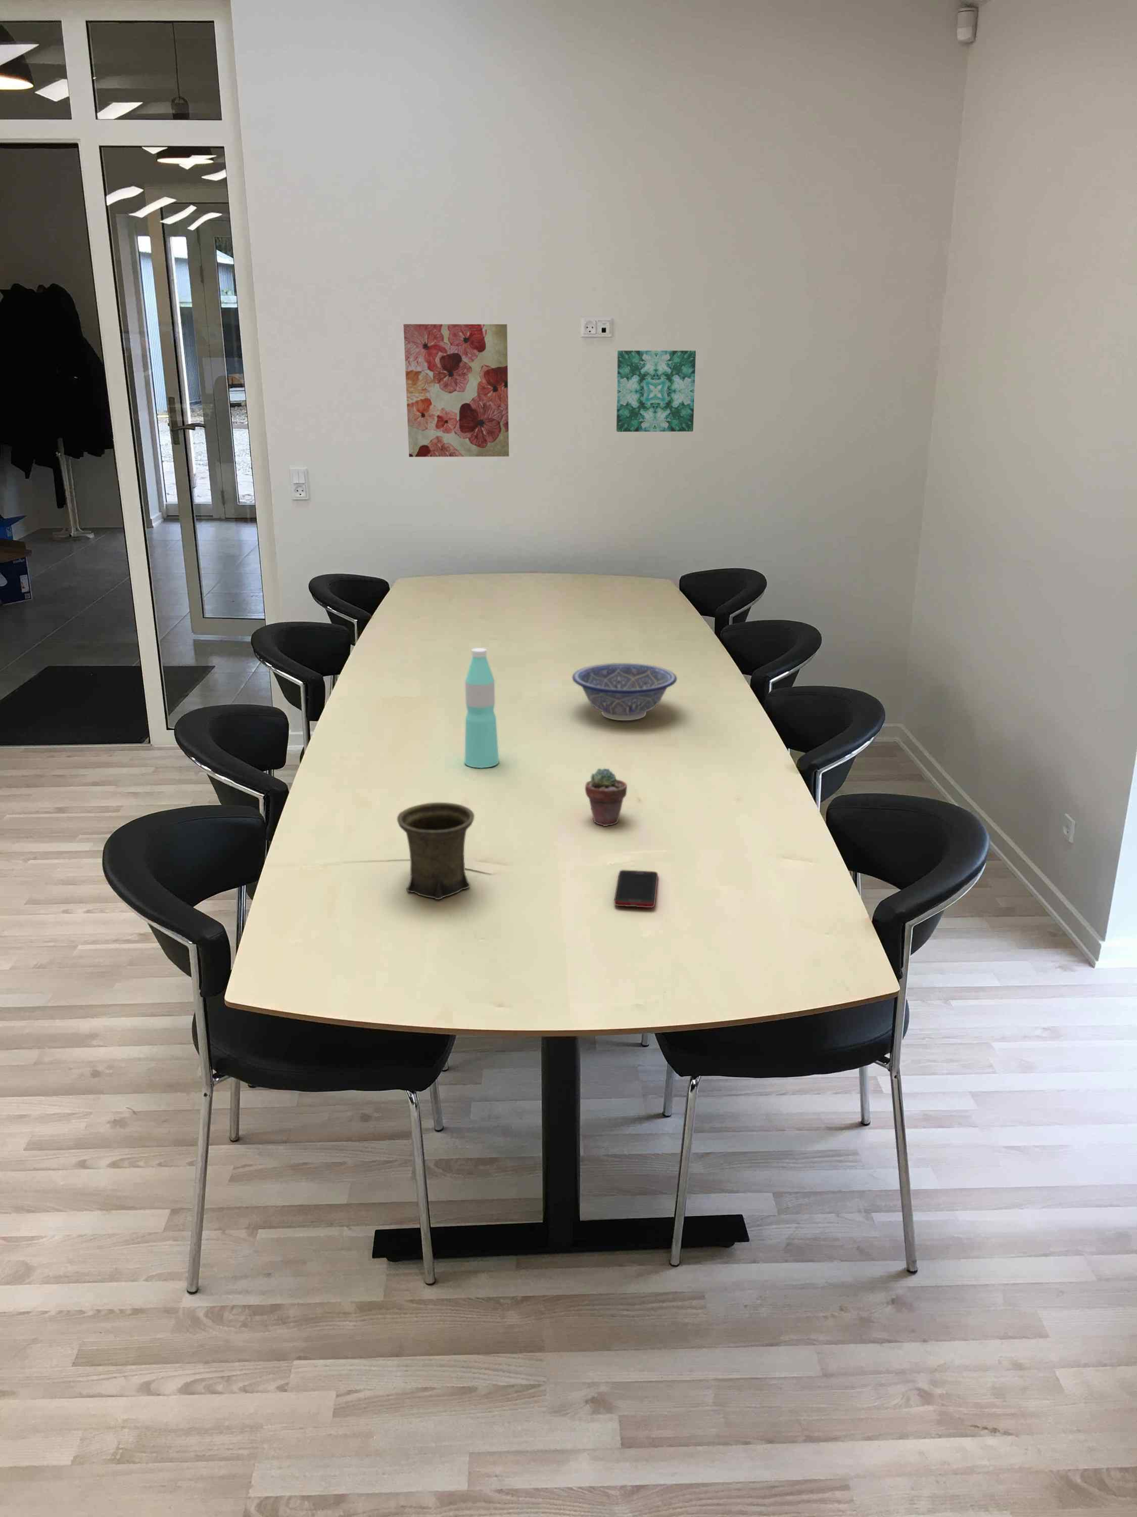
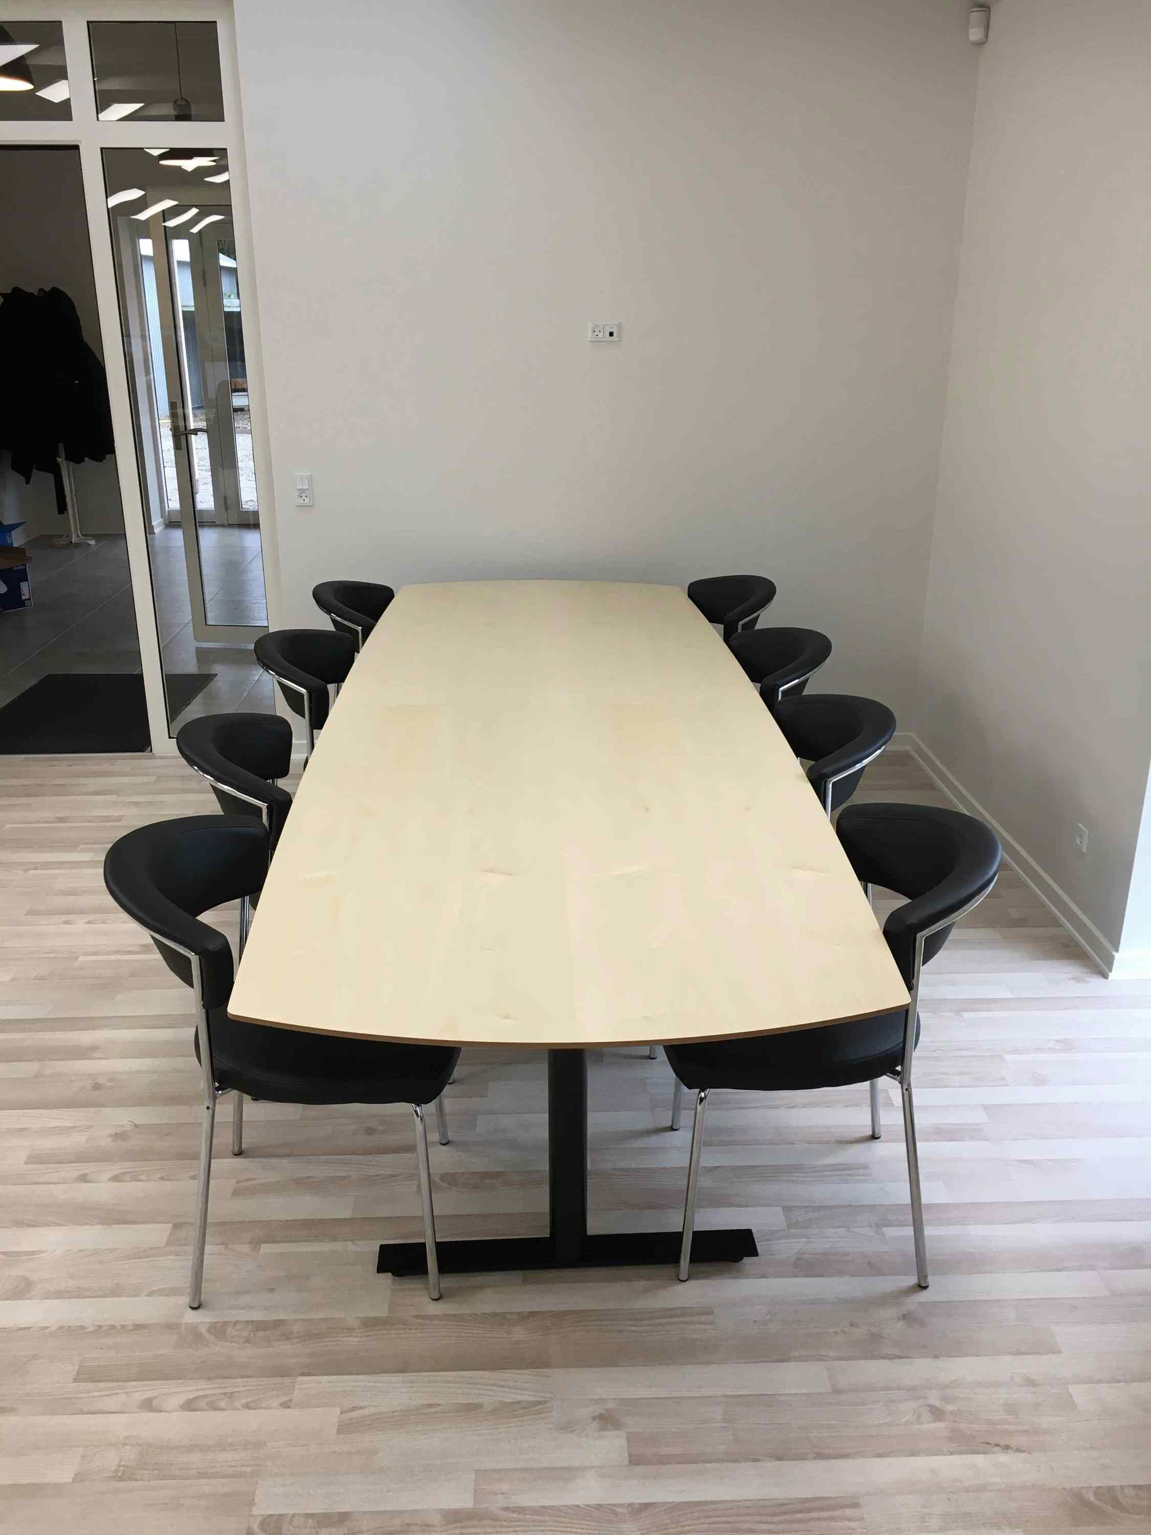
- potted succulent (606, 794)
- wall art (656, 392)
- decorative bowl (625, 695)
- mug (436, 852)
- wall art (457, 392)
- cell phone (637, 889)
- water bottle (480, 706)
